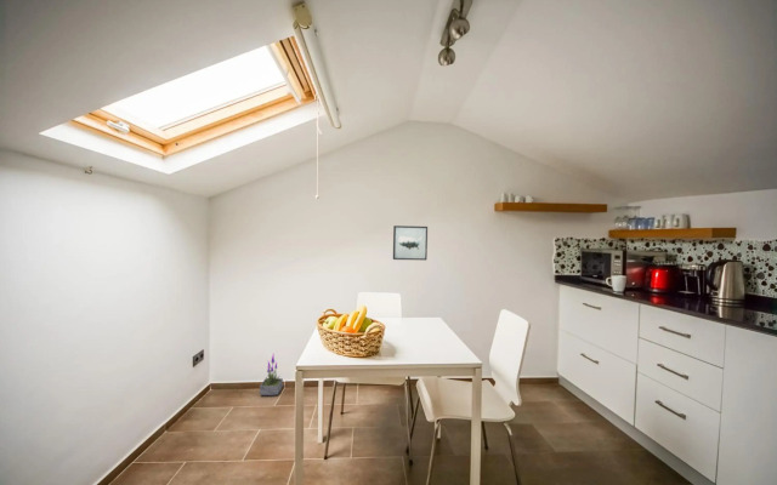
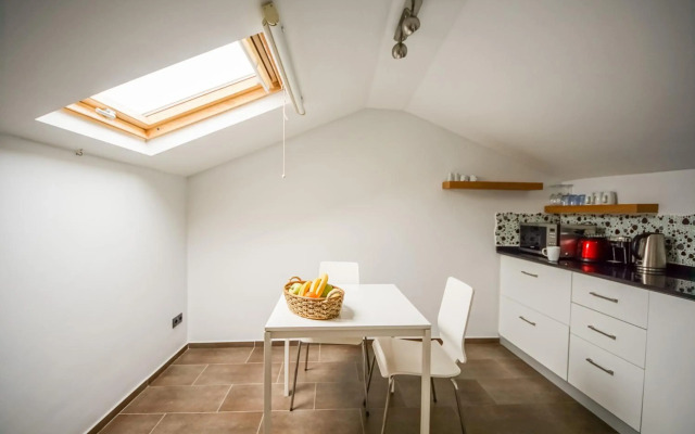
- potted plant (271, 373)
- wall art (409, 242)
